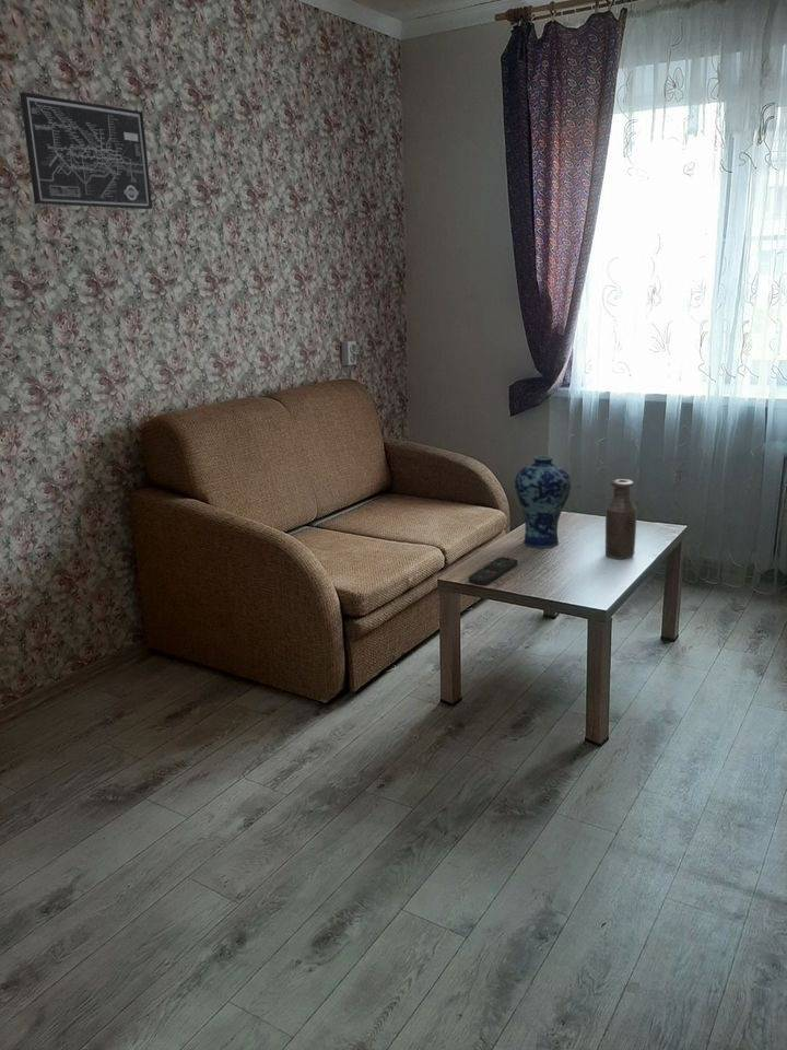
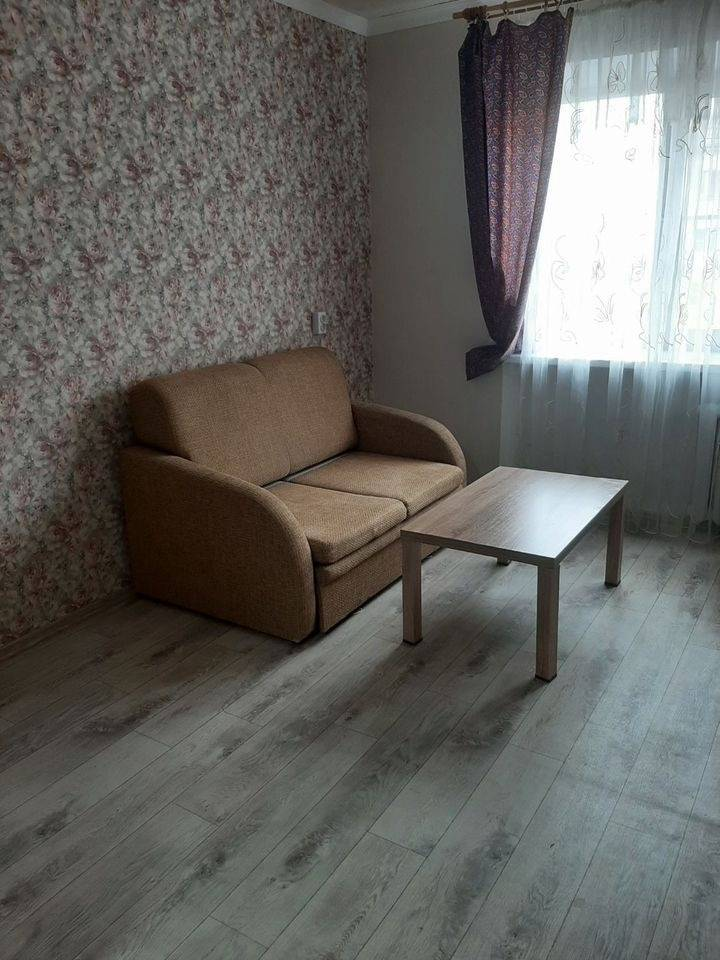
- bottle (621, 518)
- wall art (91, 155)
- vase (542, 500)
- remote control (493, 570)
